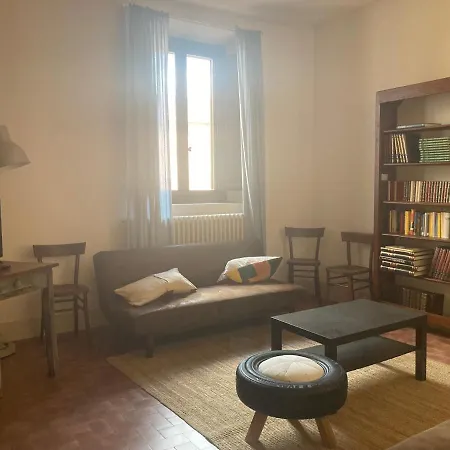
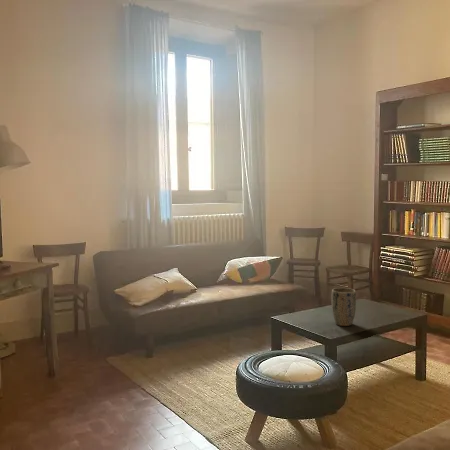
+ plant pot (343, 306)
